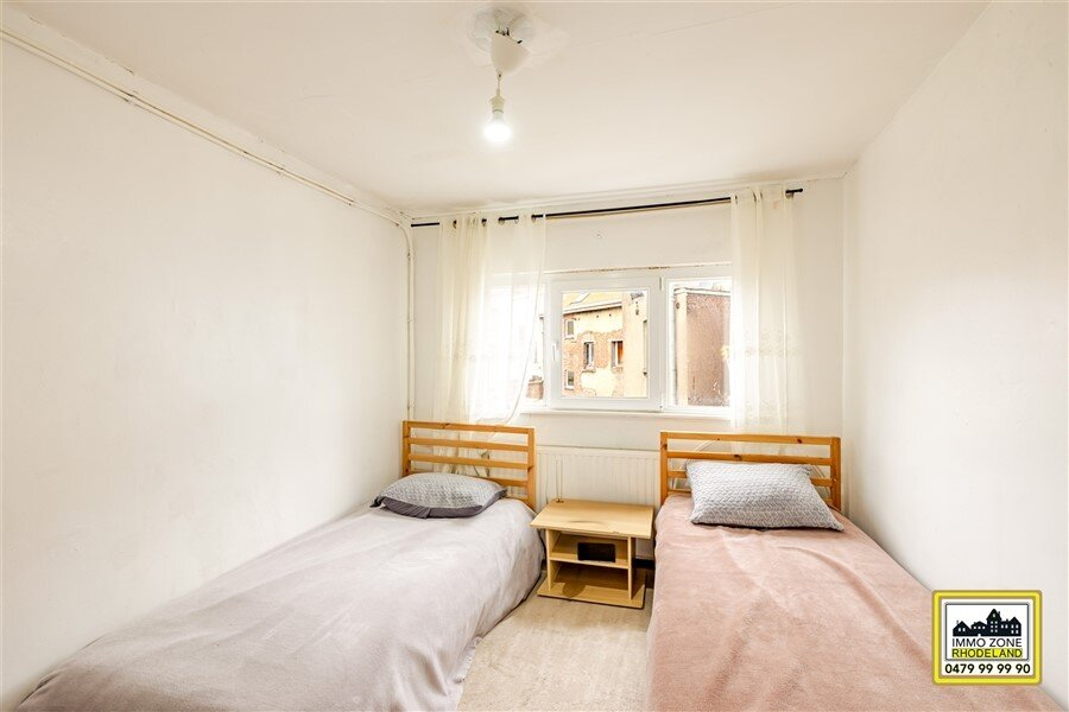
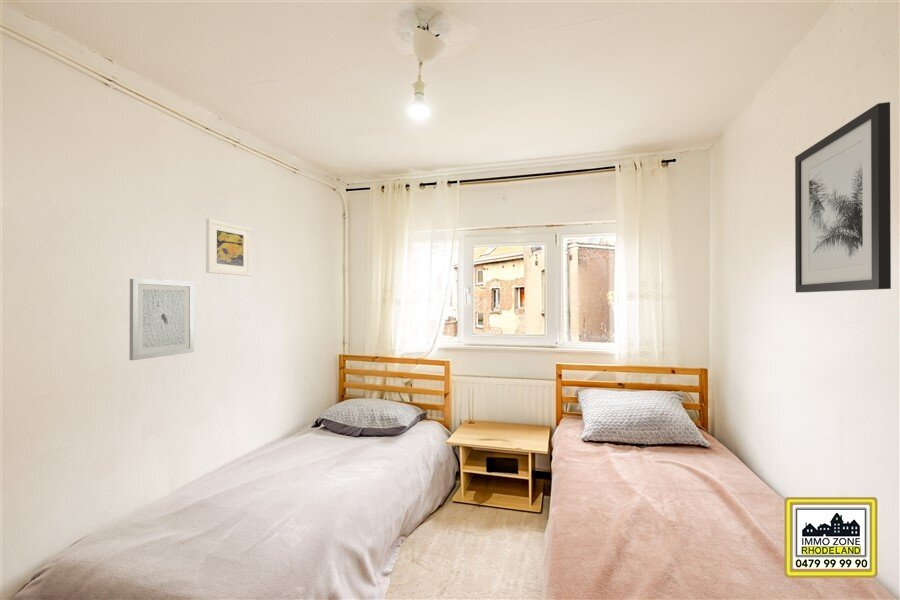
+ wall art (835, 212)
+ wall art (164, 318)
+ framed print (229, 248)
